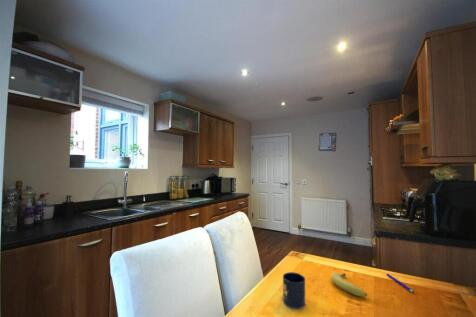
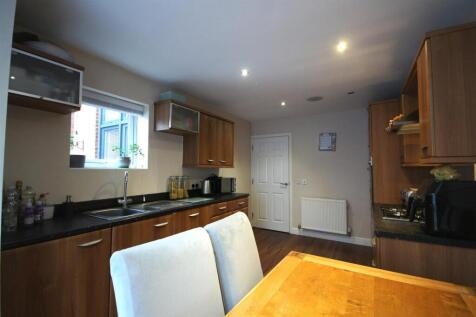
- mug (292, 286)
- pen (399, 282)
- fruit (345, 281)
